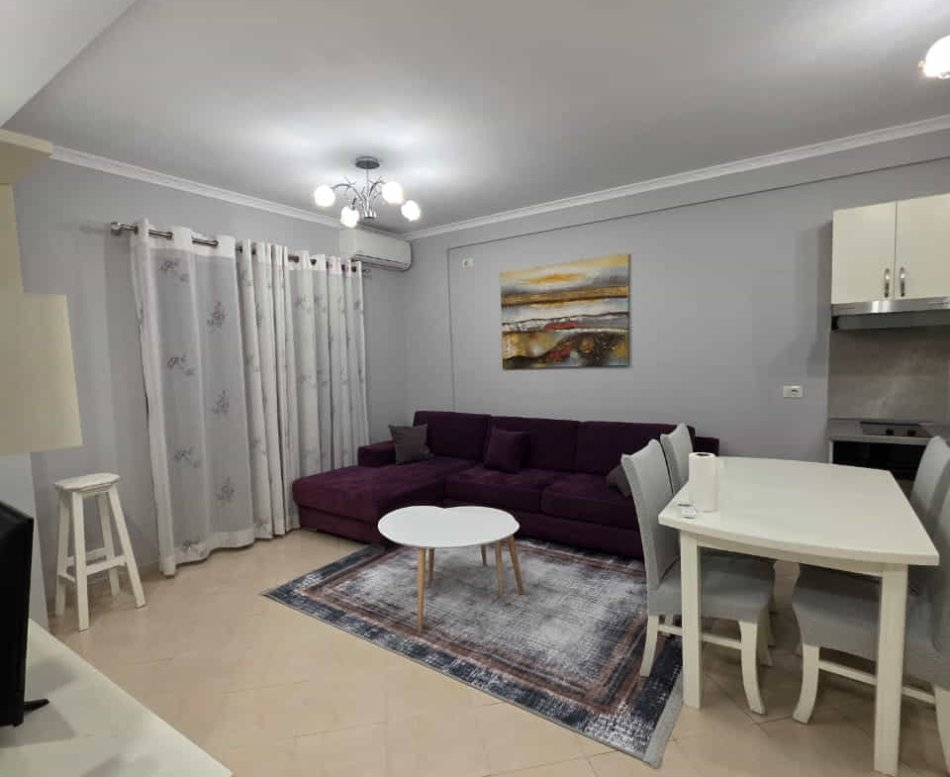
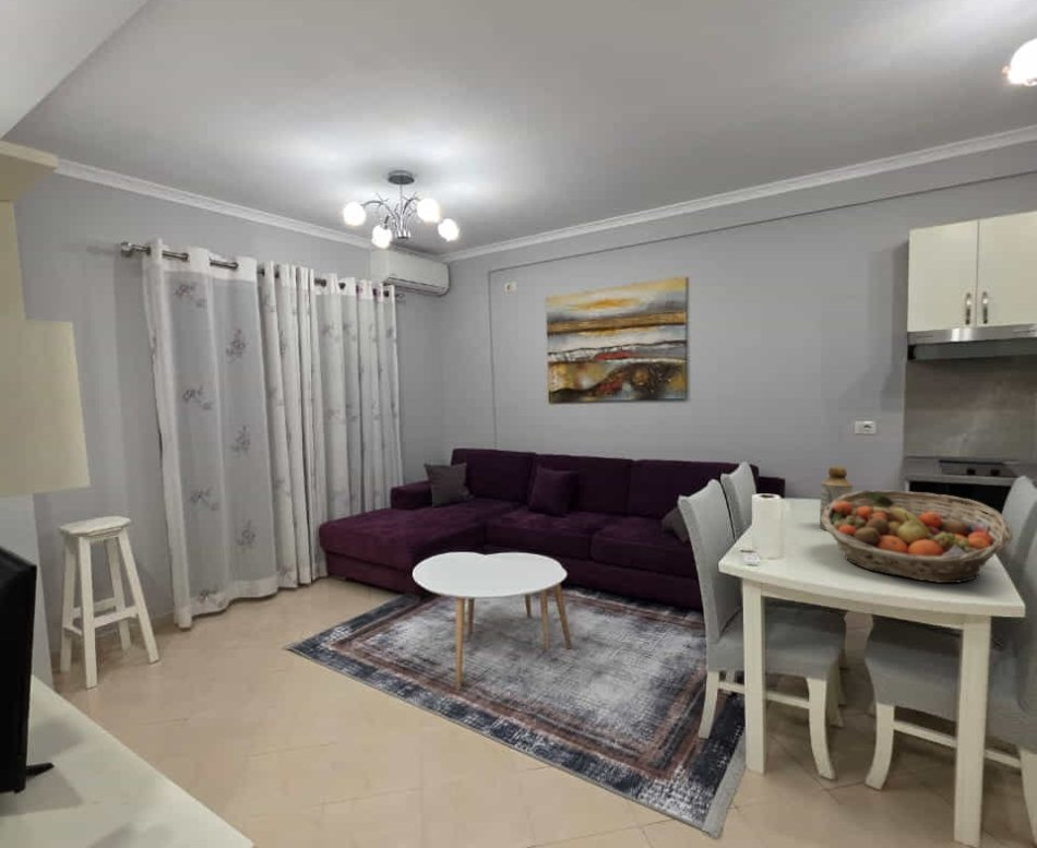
+ bottle (835, 498)
+ fruit basket (908, 533)
